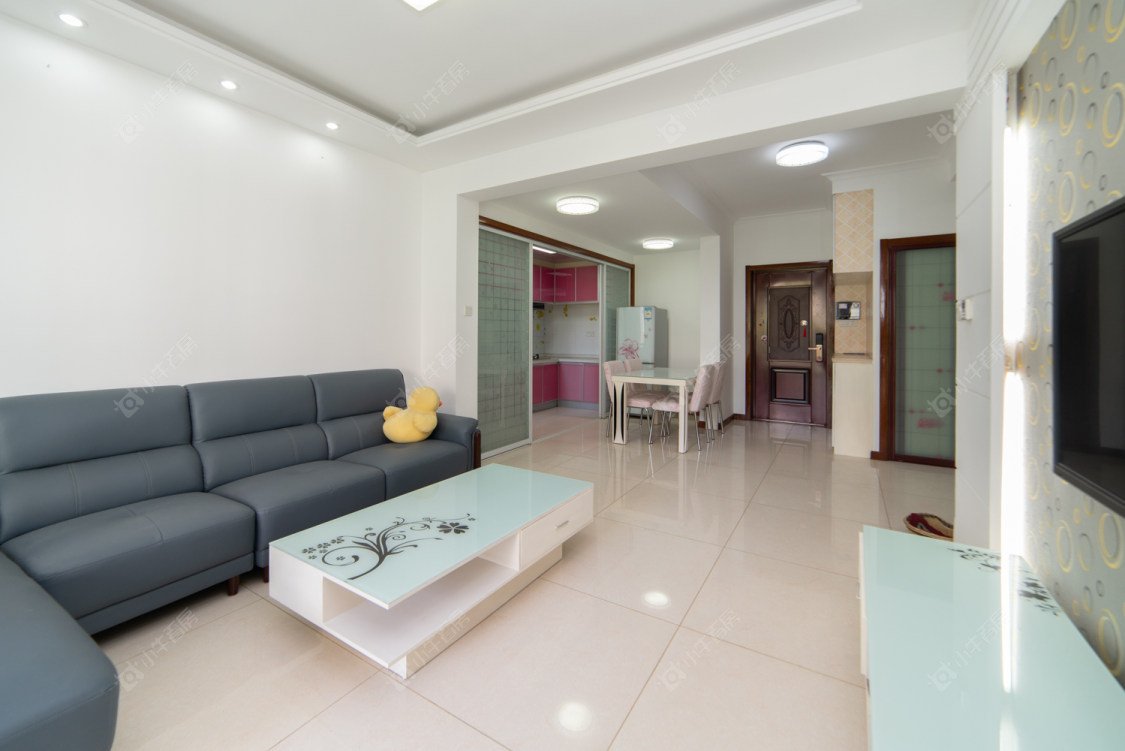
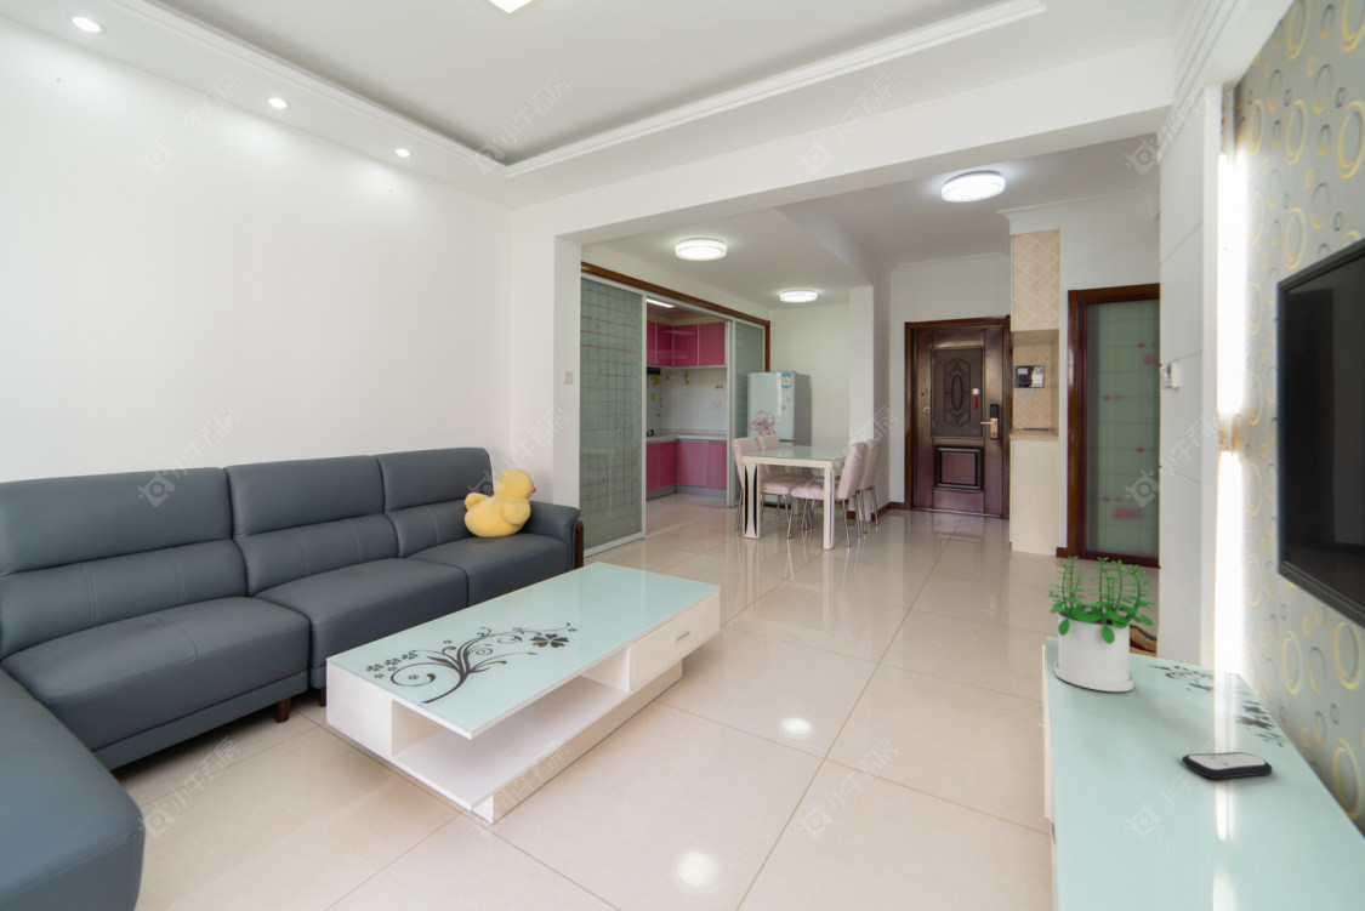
+ remote control (1228, 764)
+ potted plant (1102, 619)
